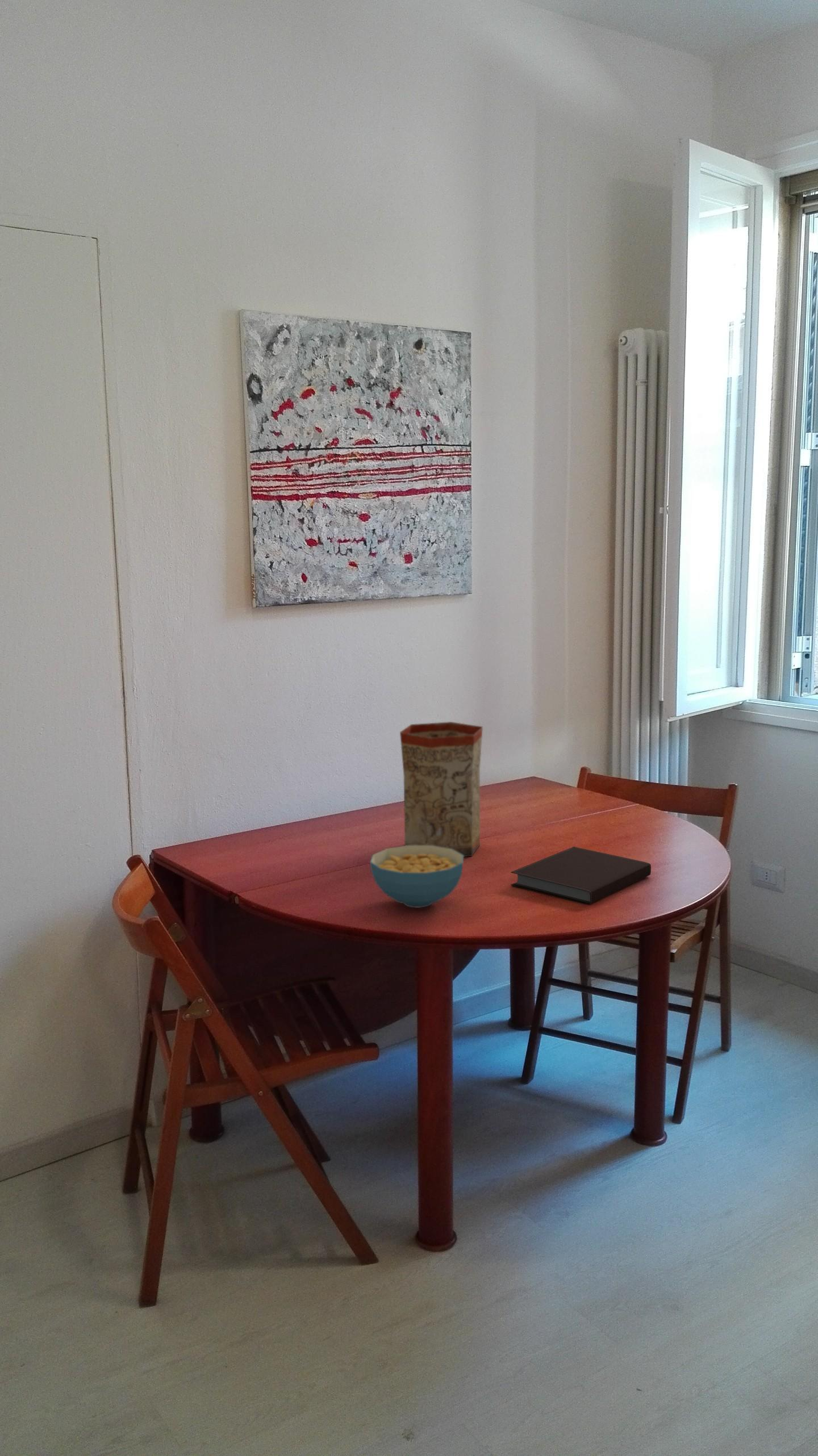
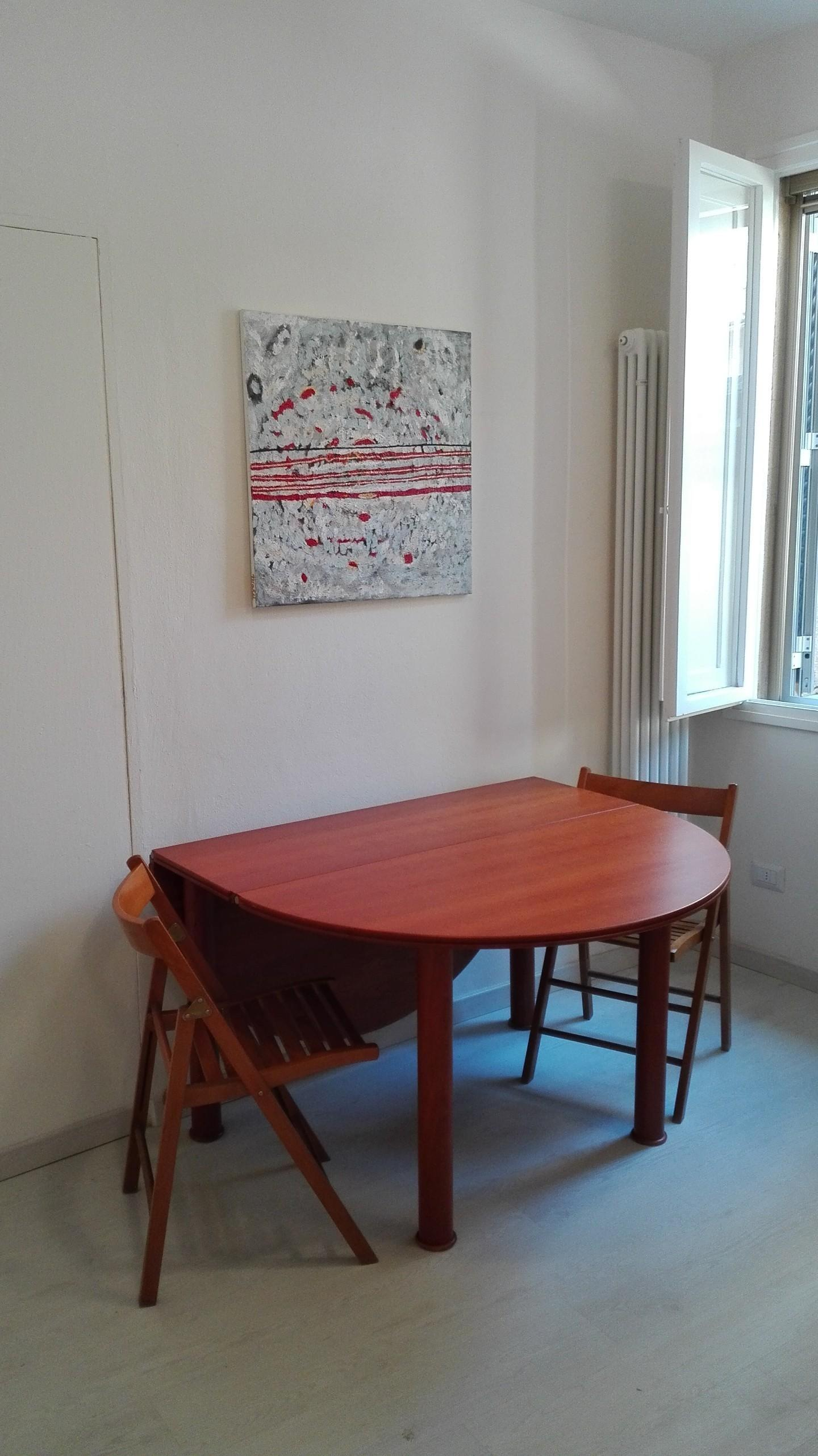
- vase (442, 789)
- cereal bowl (417, 881)
- notebook (581, 874)
